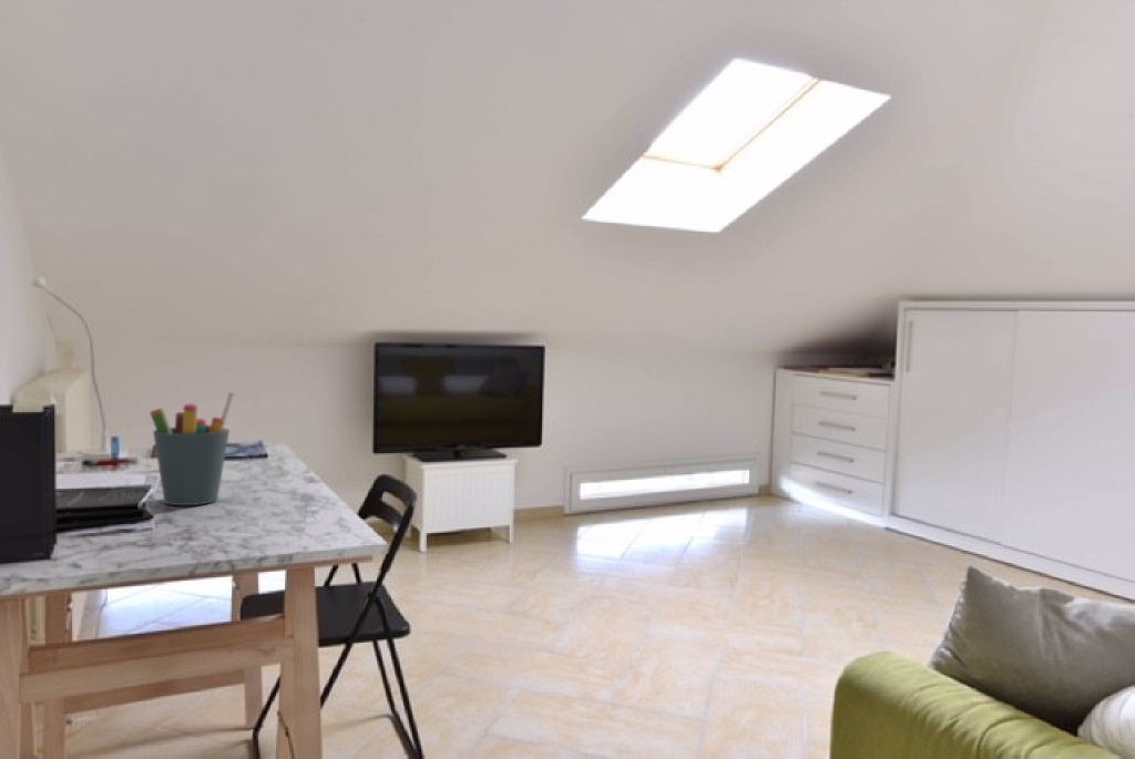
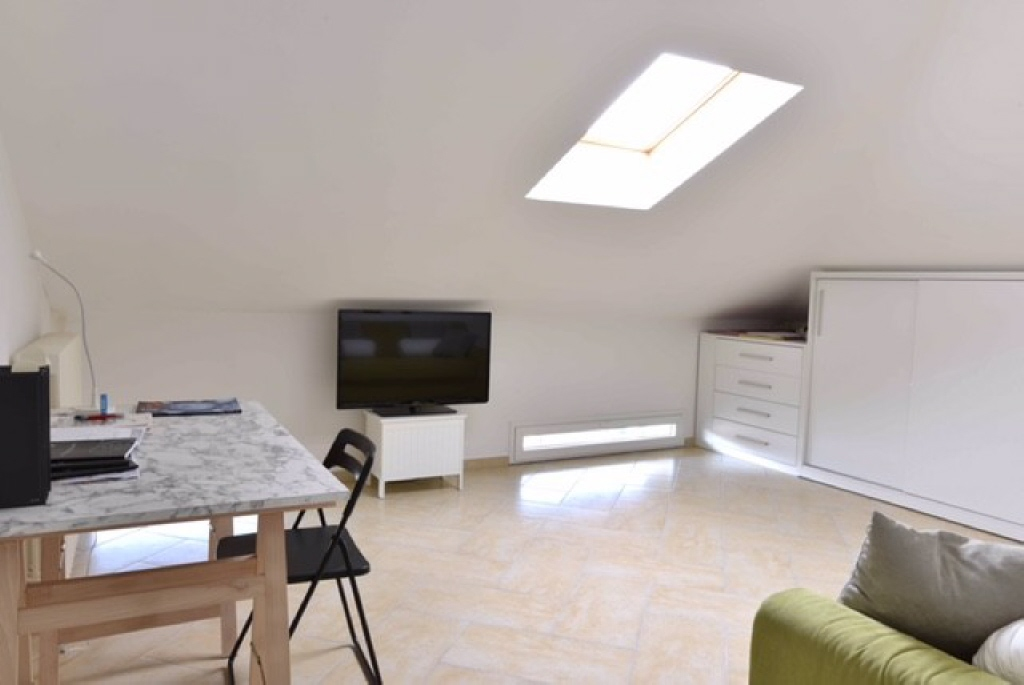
- pen holder (192, 447)
